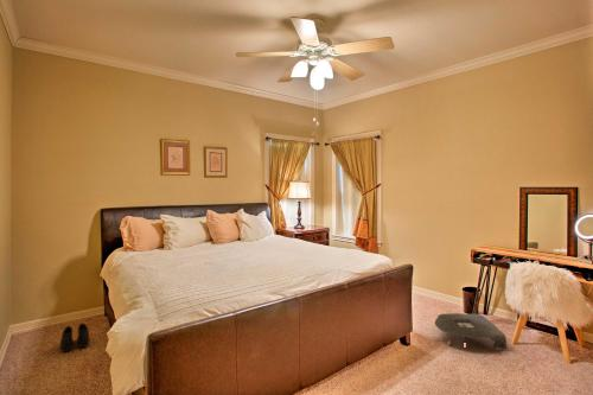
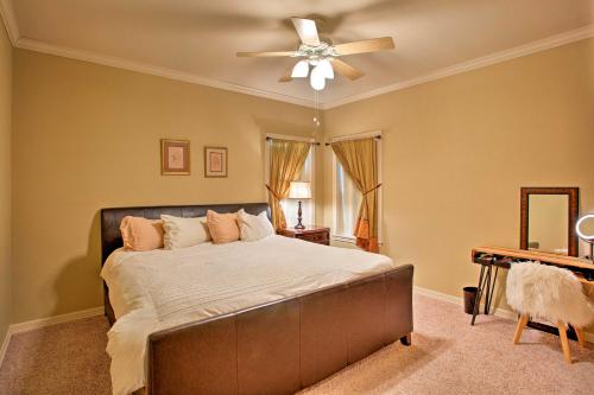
- bag (464, 331)
- boots (71, 333)
